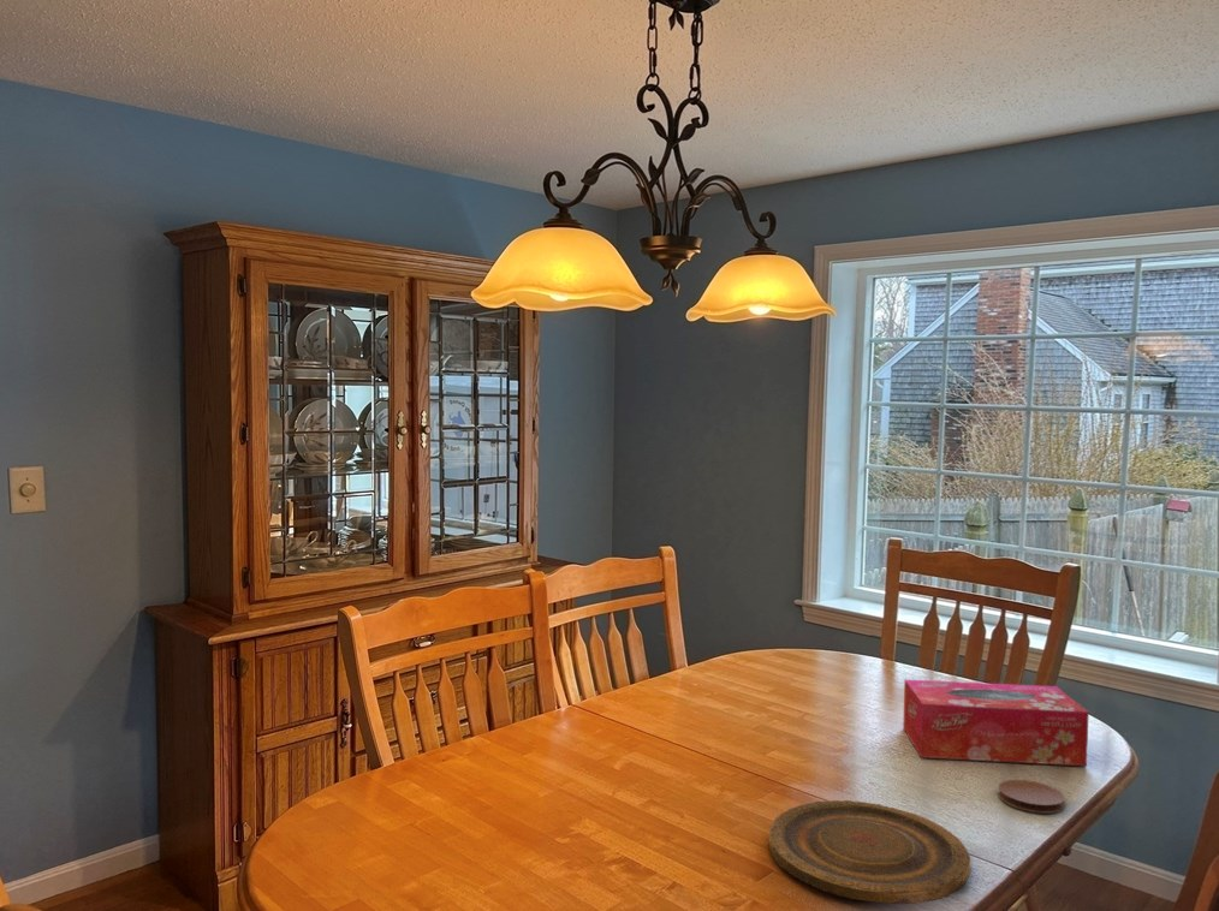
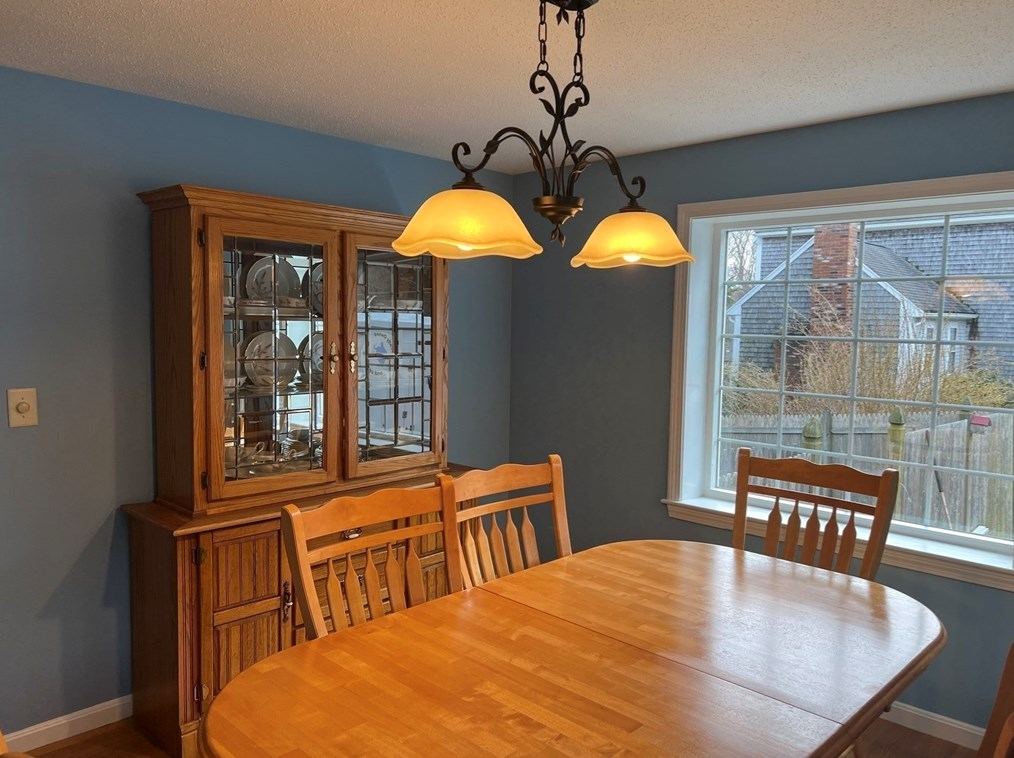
- coaster (1030, 796)
- tissue box (991, 720)
- plate (866, 847)
